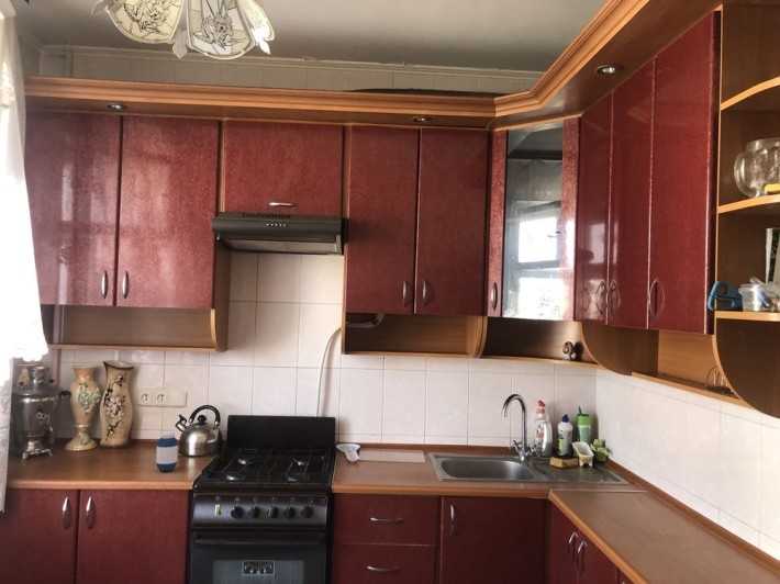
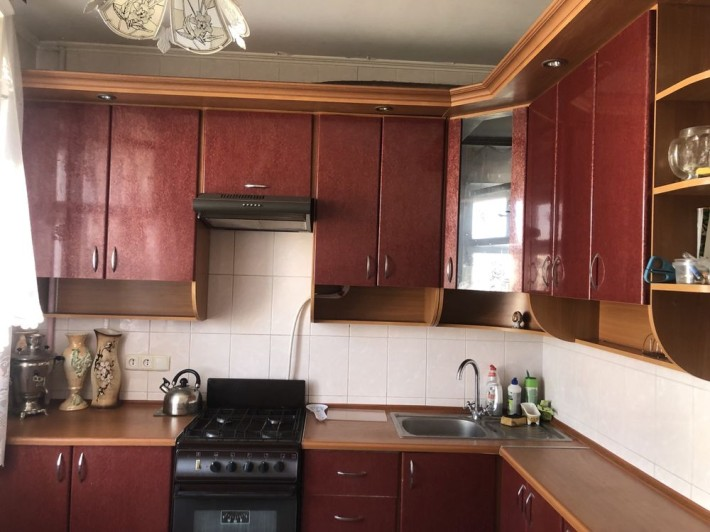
- medicine bottle (167, 451)
